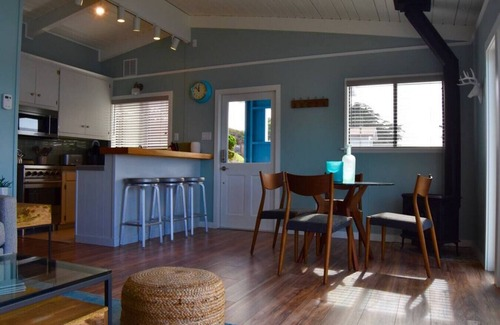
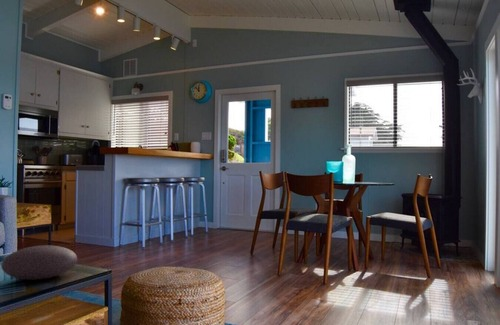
+ decorative bowl (40, 261)
